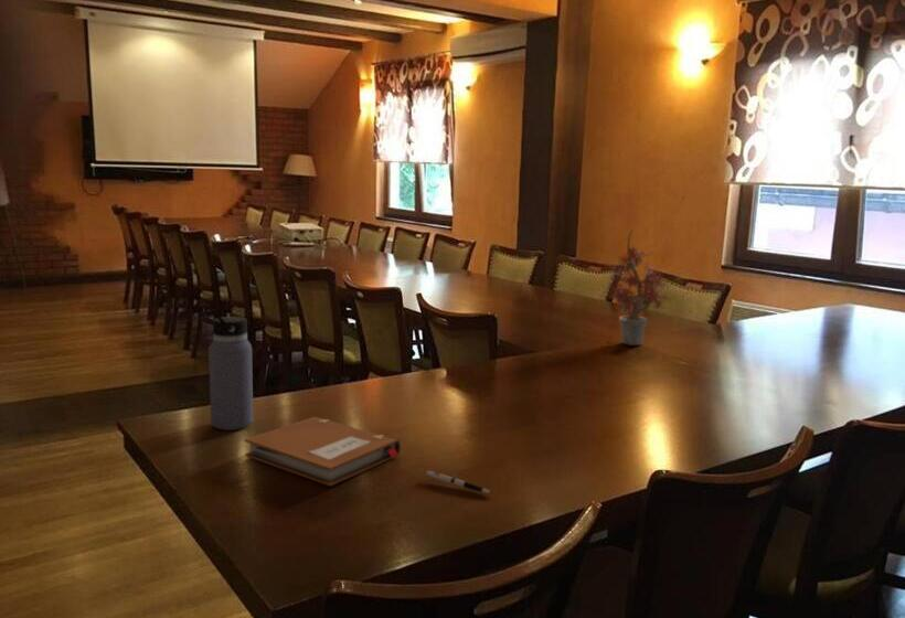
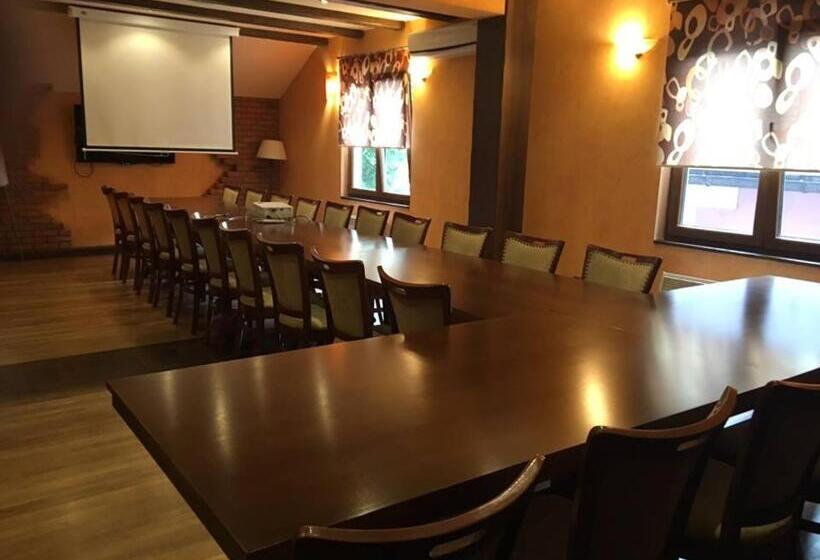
- pen (458, 481)
- notebook (326, 447)
- potted plant (635, 286)
- water bottle (228, 364)
